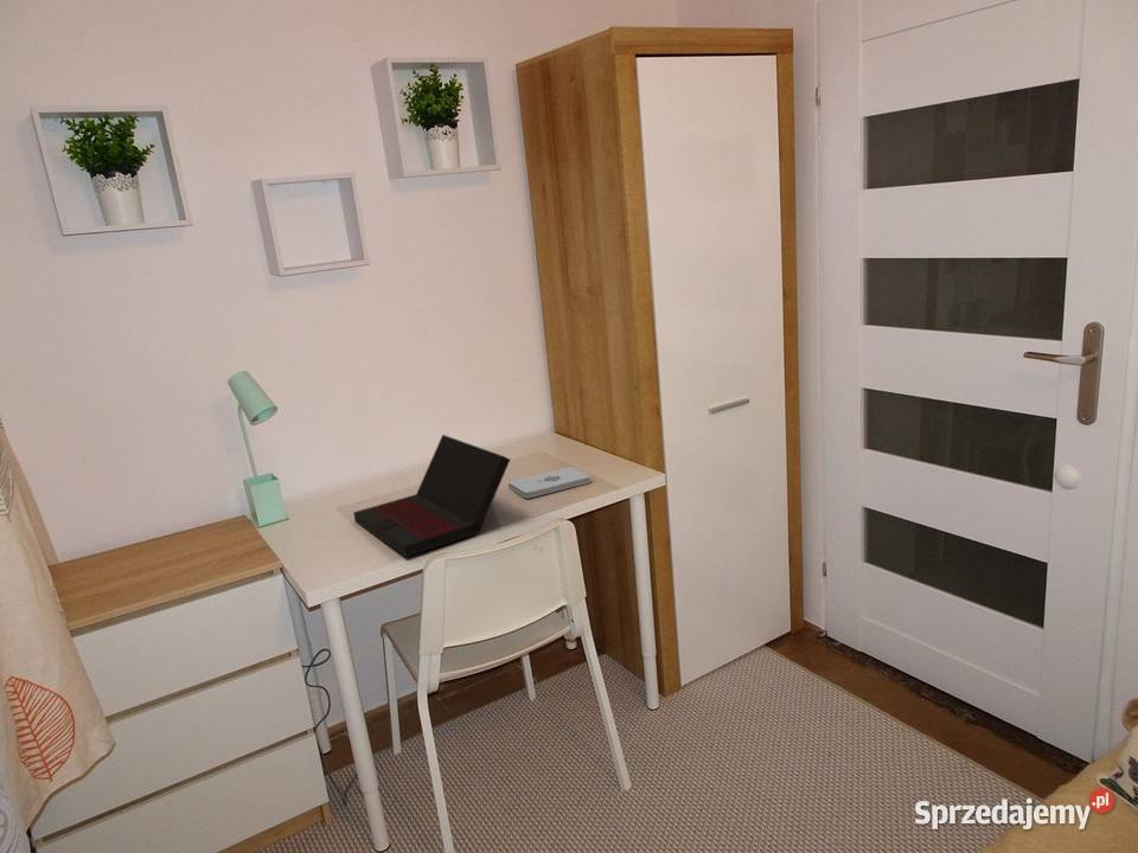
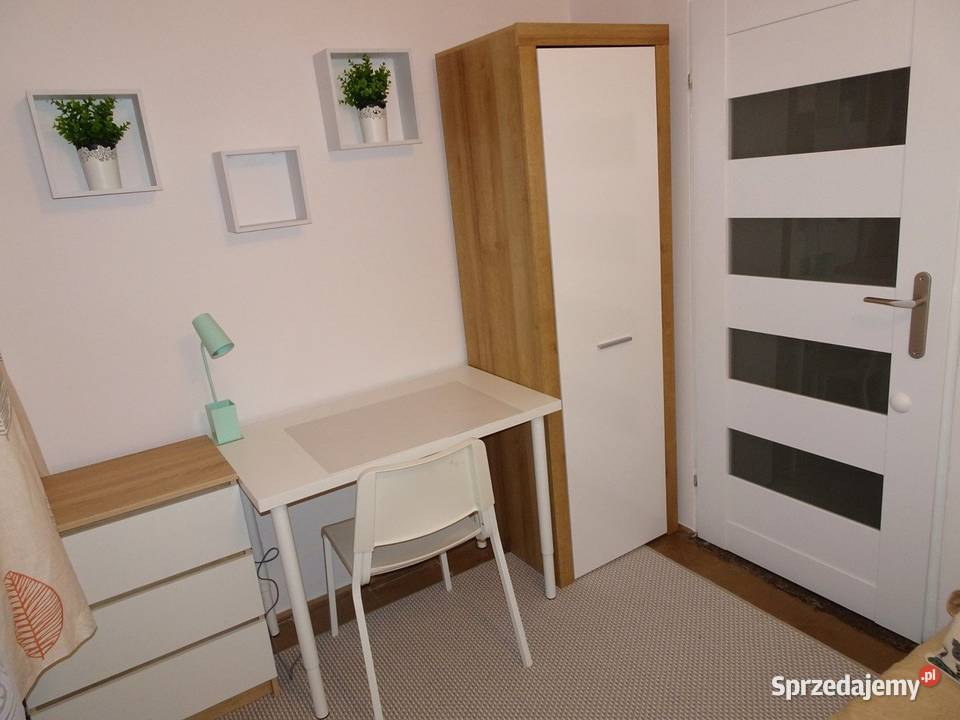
- notepad (550, 481)
- laptop (429, 488)
